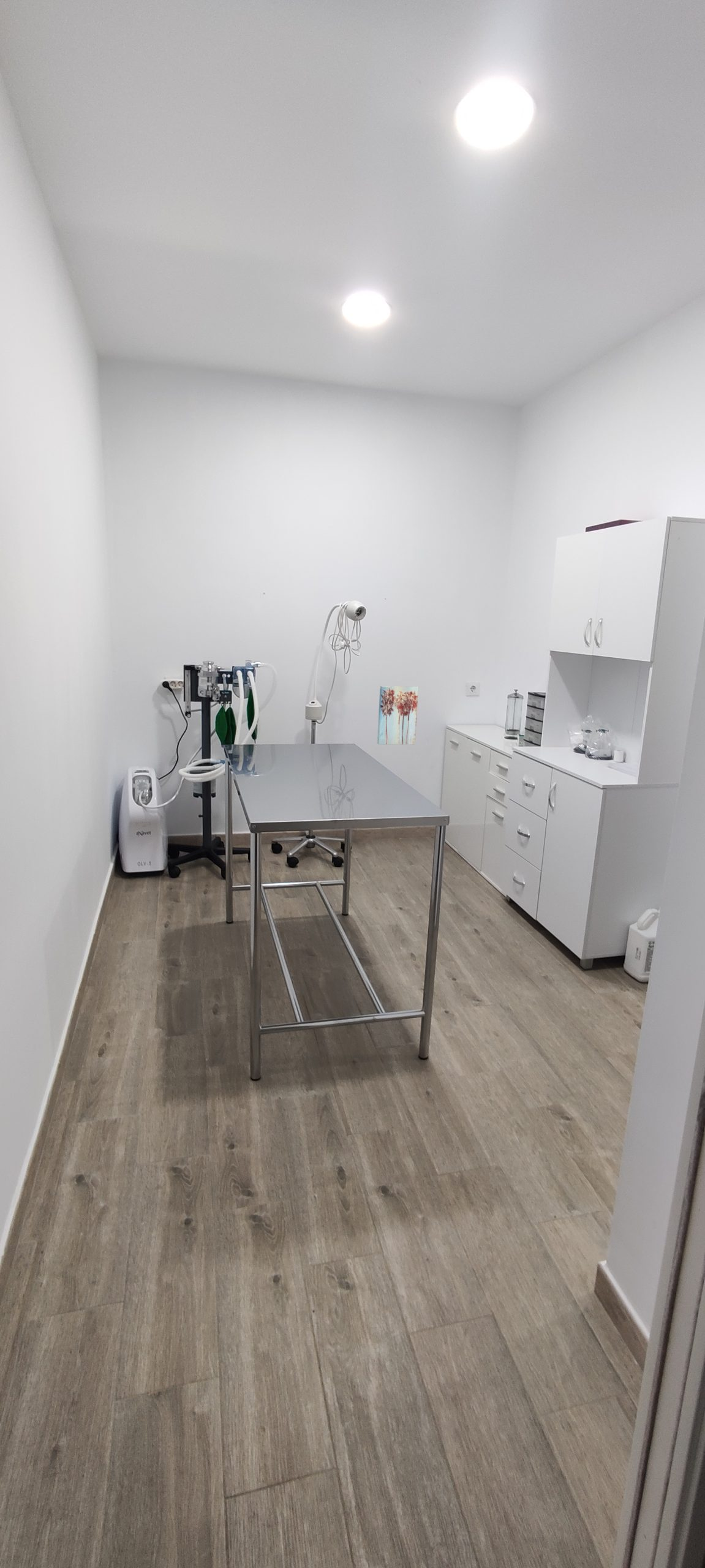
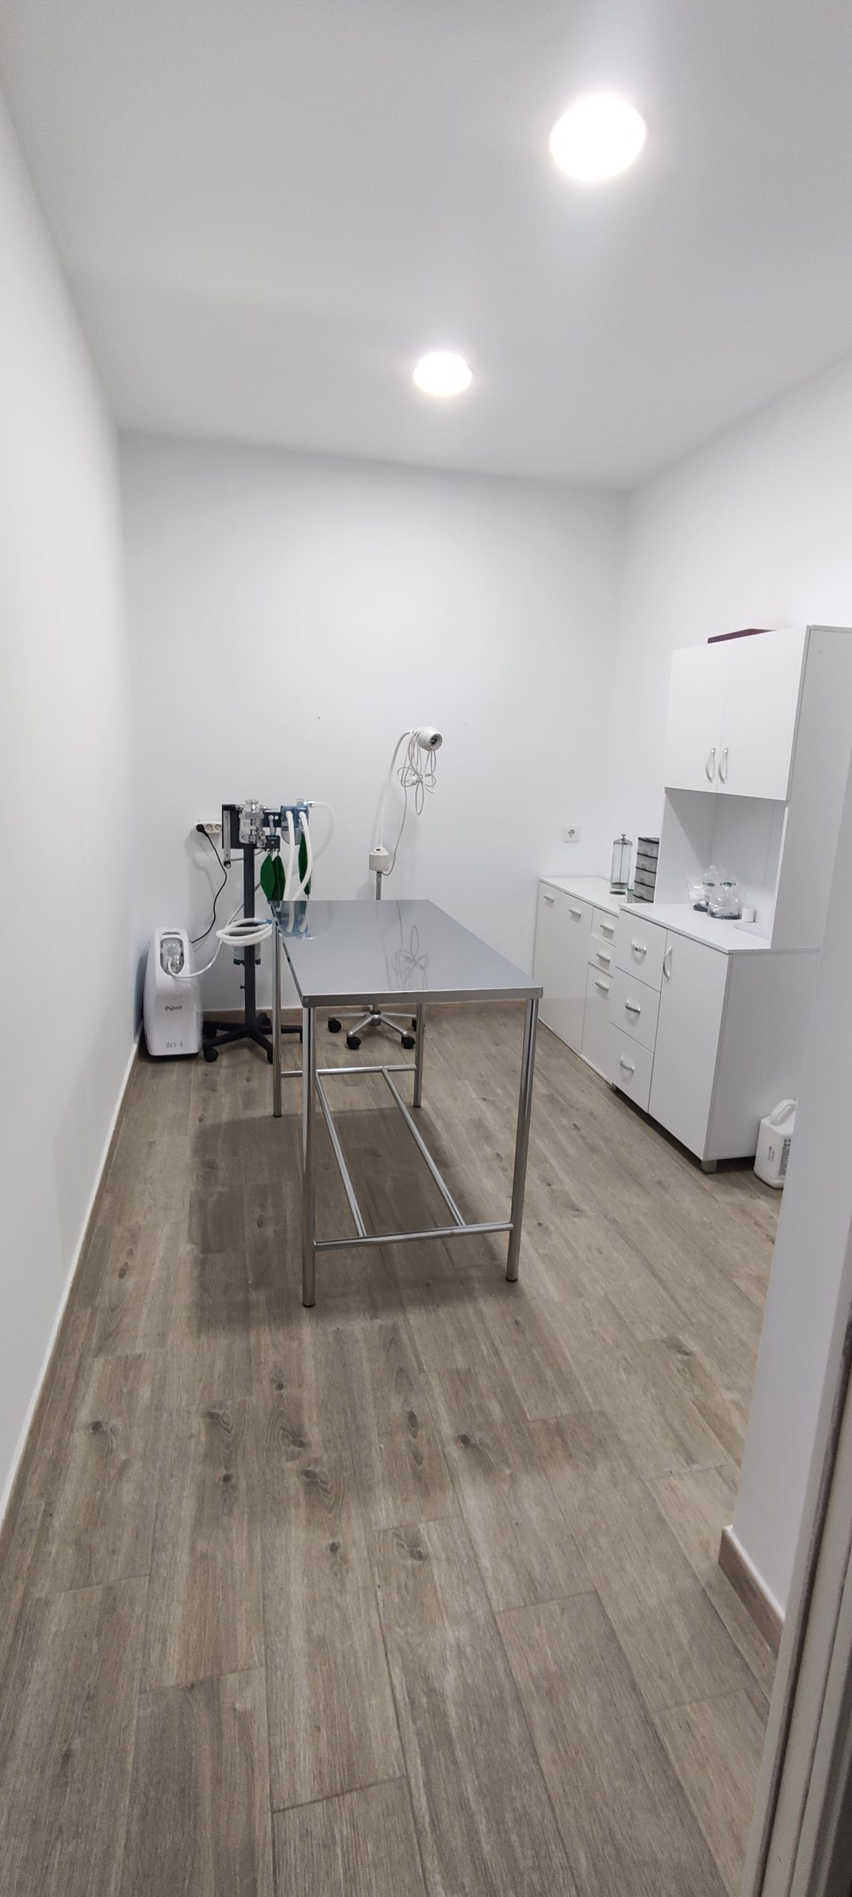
- wall art (398, 715)
